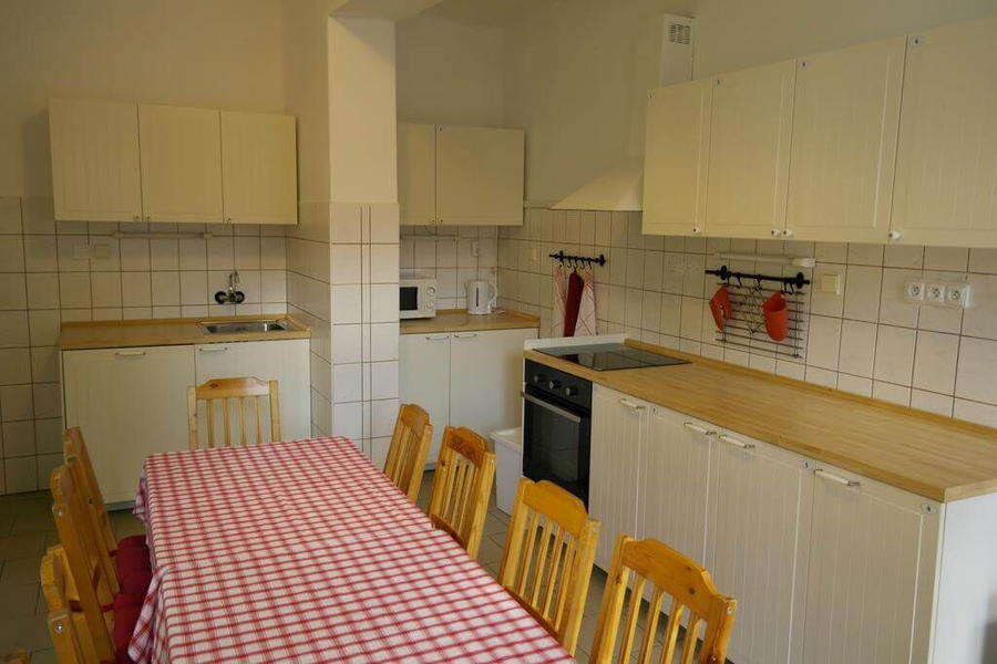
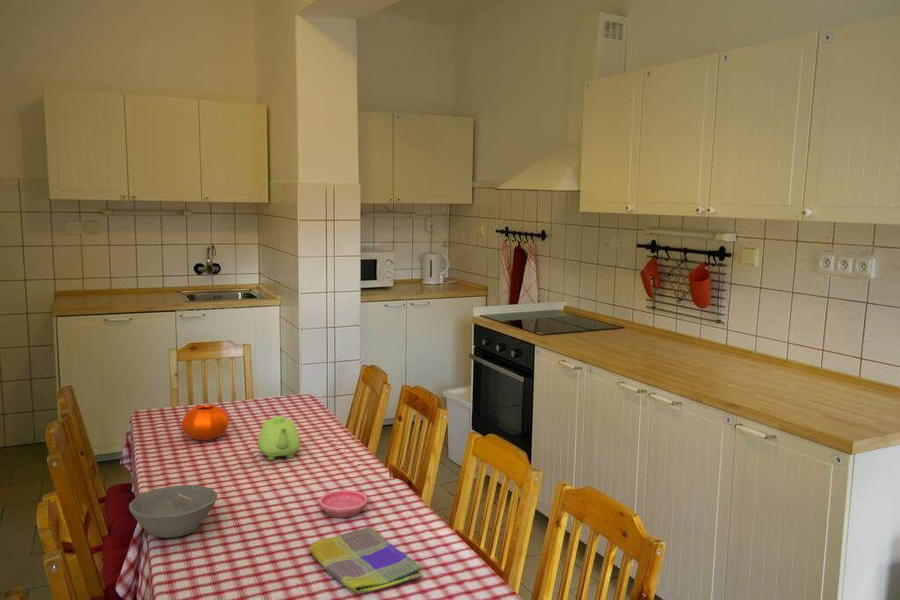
+ vase (204, 420)
+ teapot (279, 436)
+ dish towel (363, 558)
+ saucer (343, 504)
+ bowl (174, 514)
